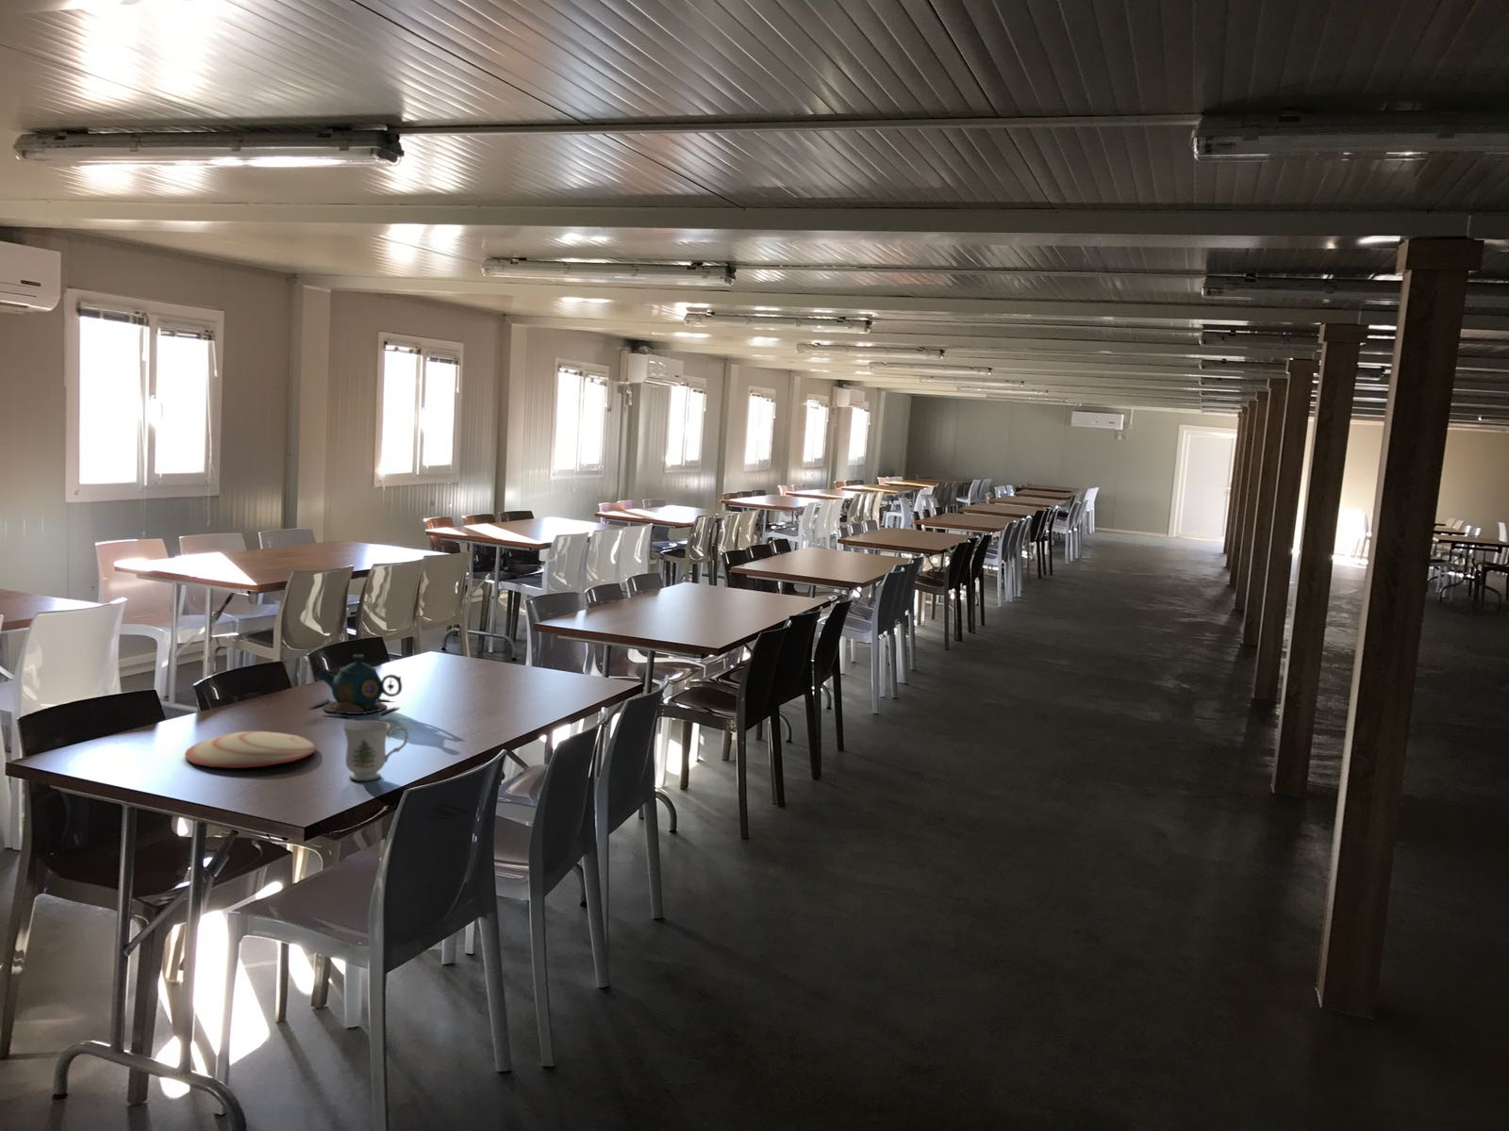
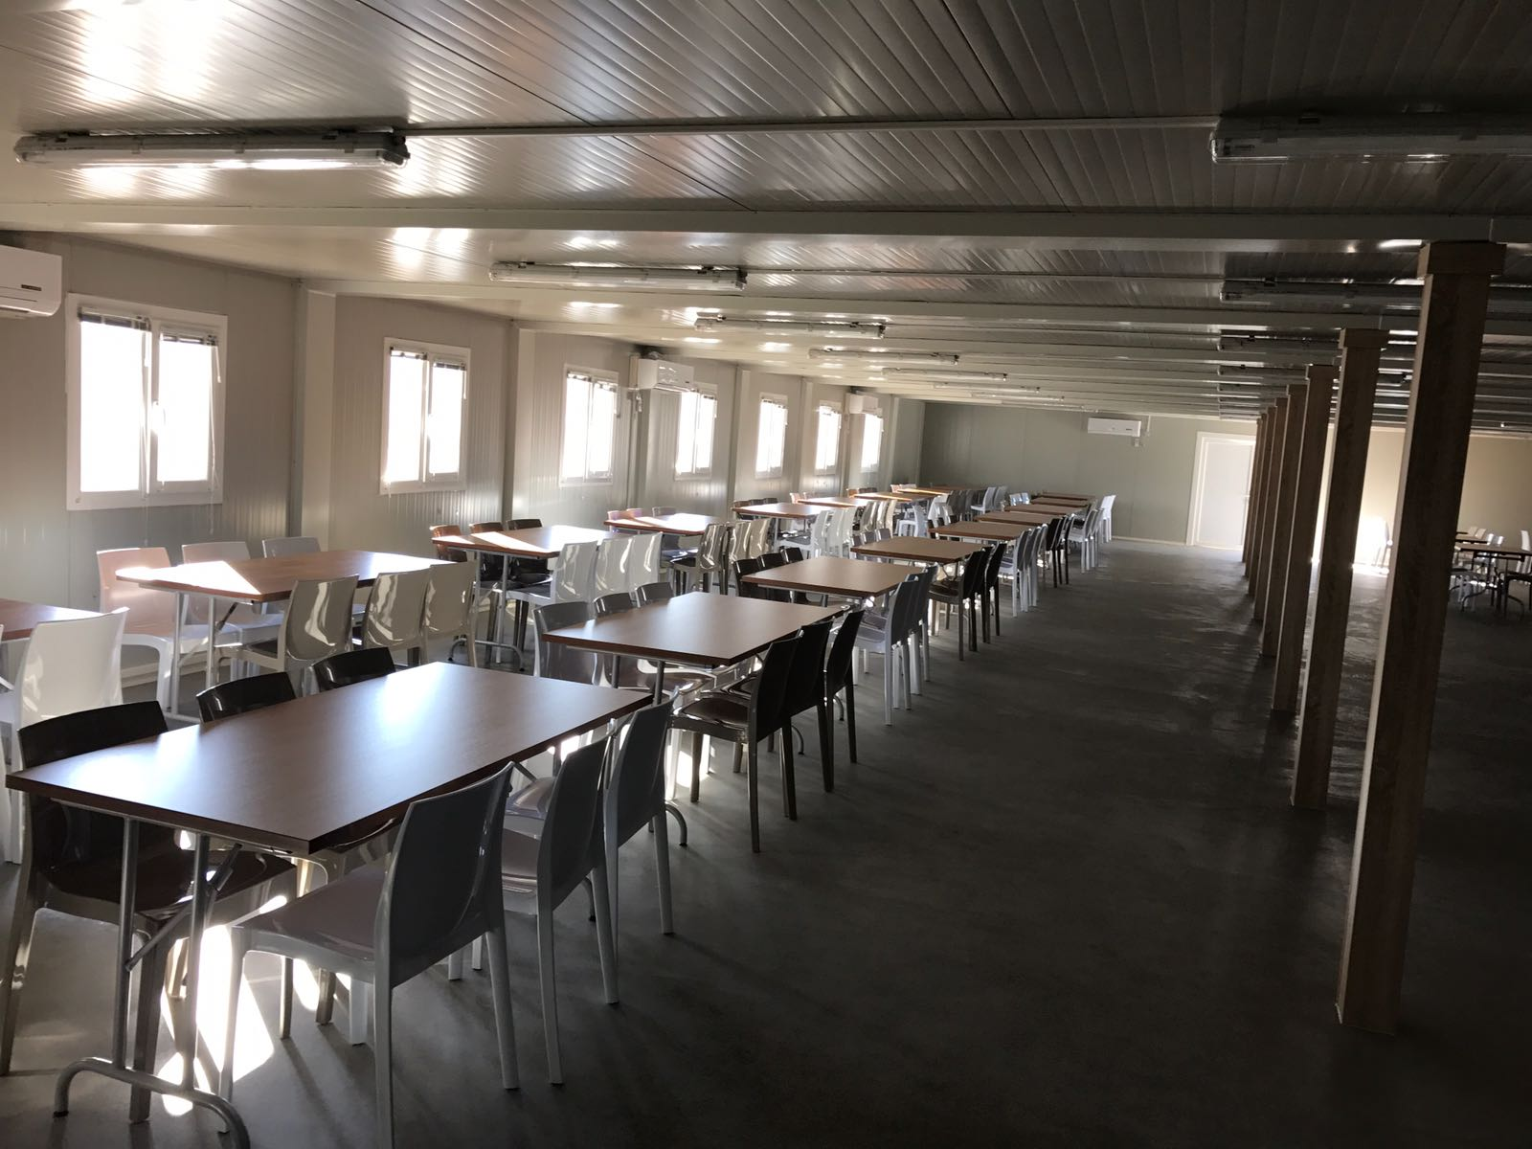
- teapot (358, 682)
- mug (374, 751)
- plate (251, 746)
